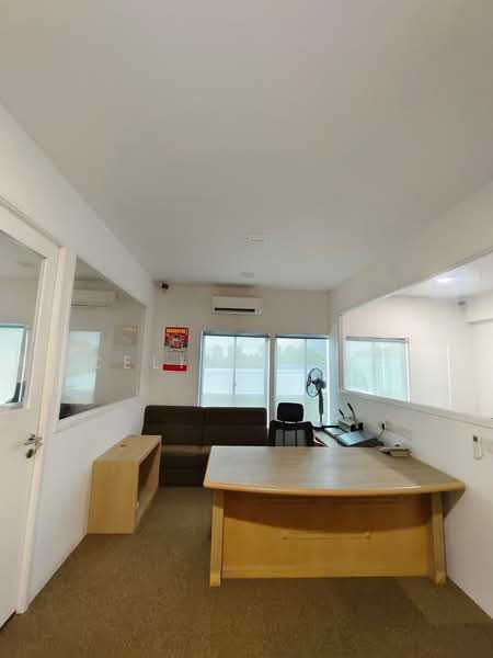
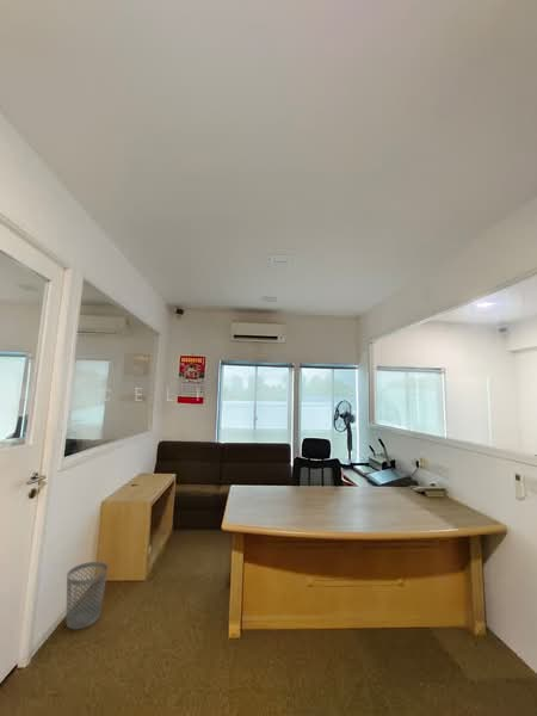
+ wastebasket (86, 594)
